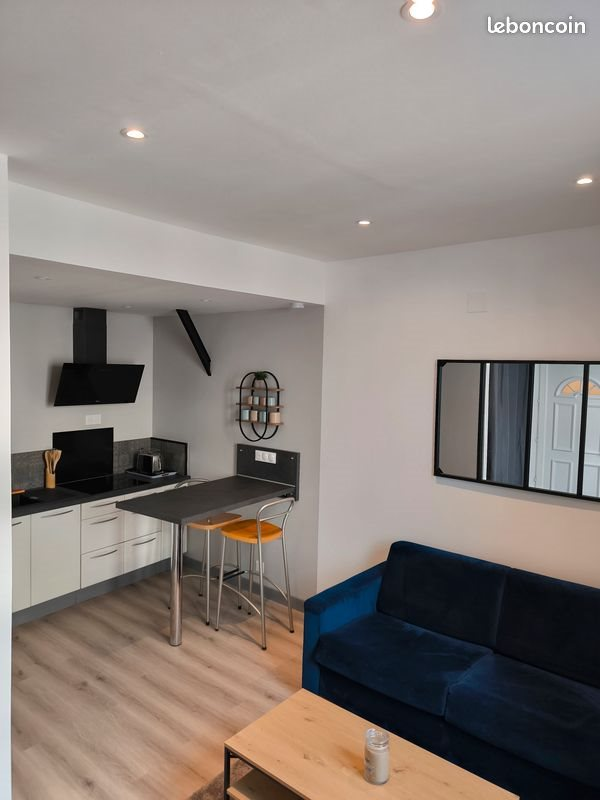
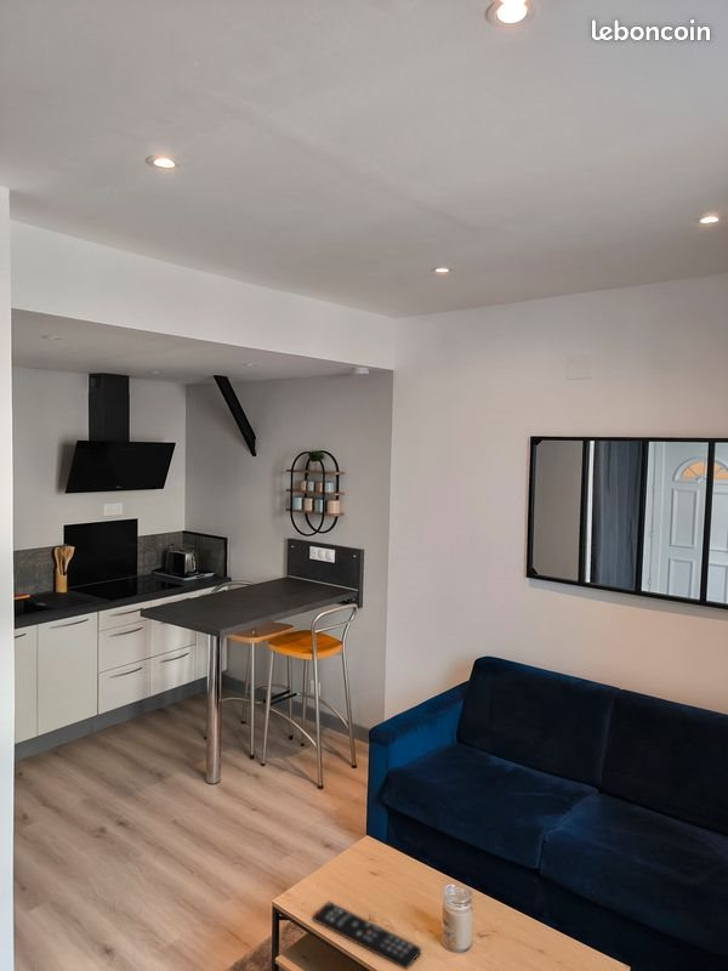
+ remote control (364, 932)
